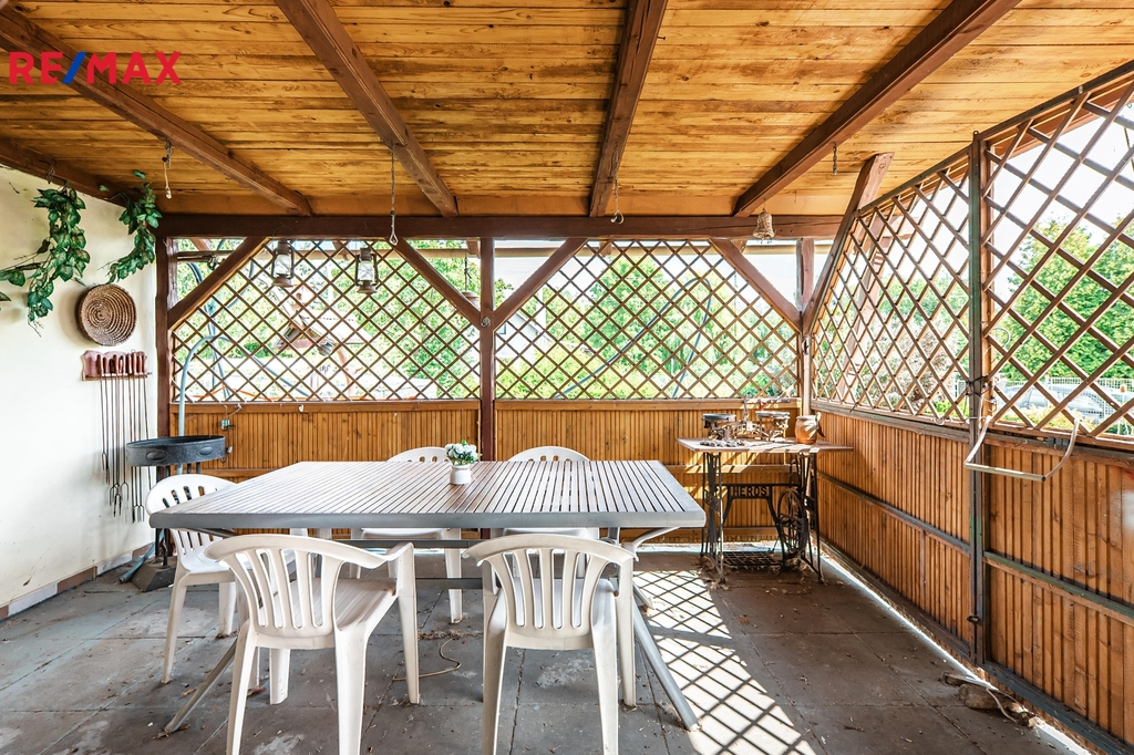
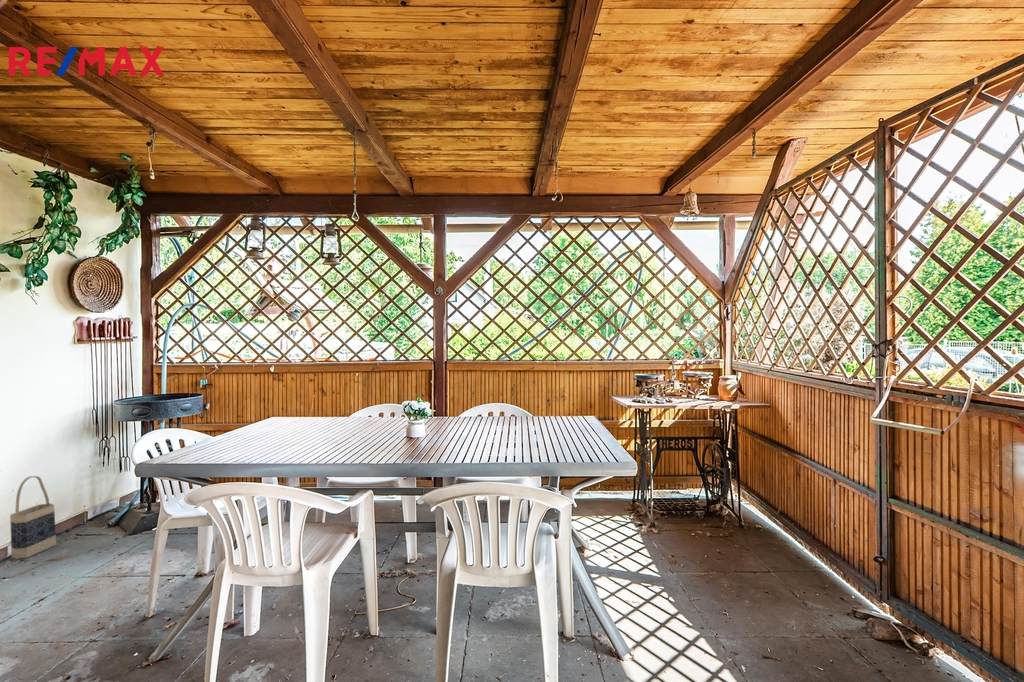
+ bag (33, 513)
